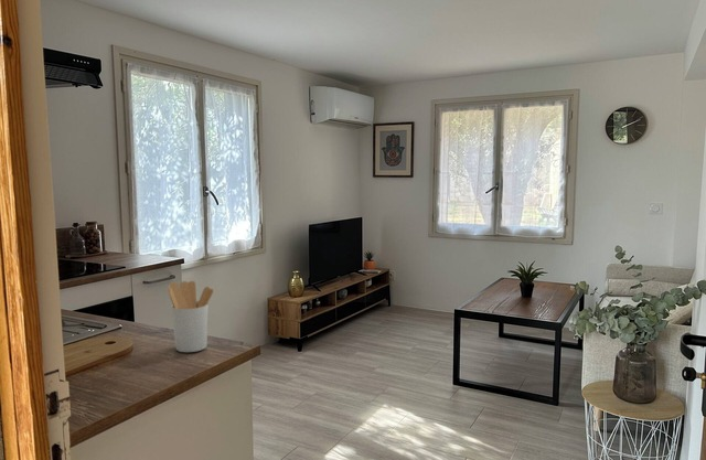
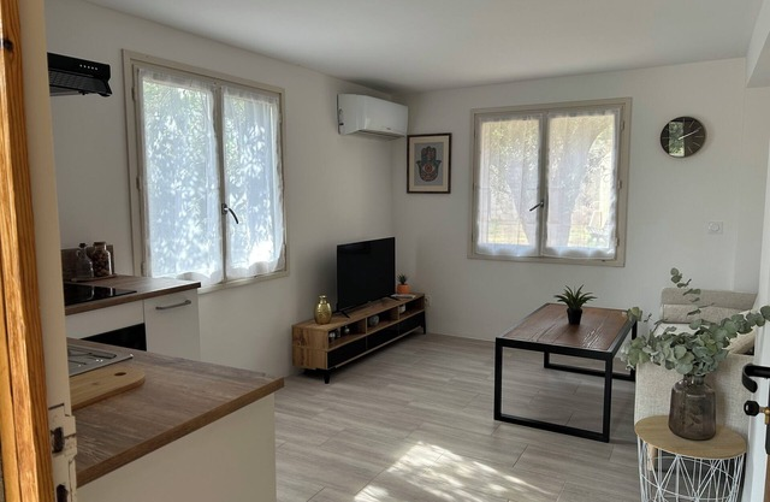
- utensil holder (188, 313)
